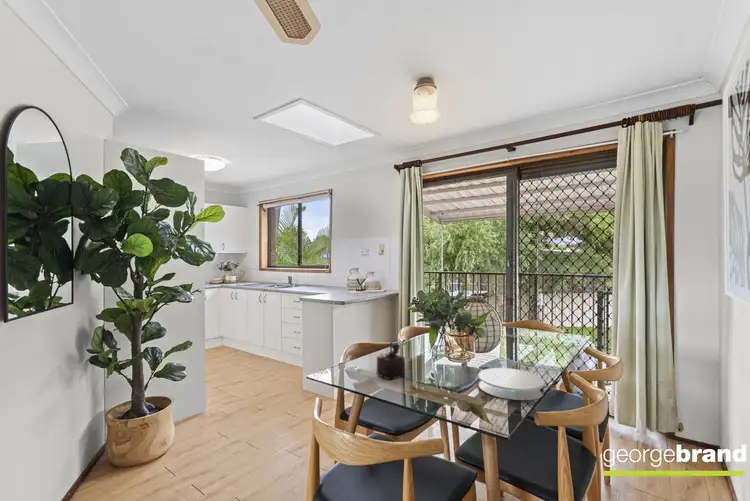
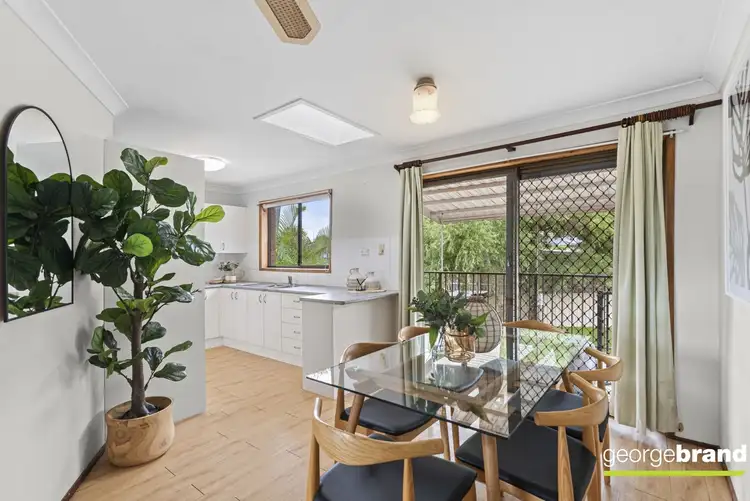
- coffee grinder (393, 358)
- plate (510, 382)
